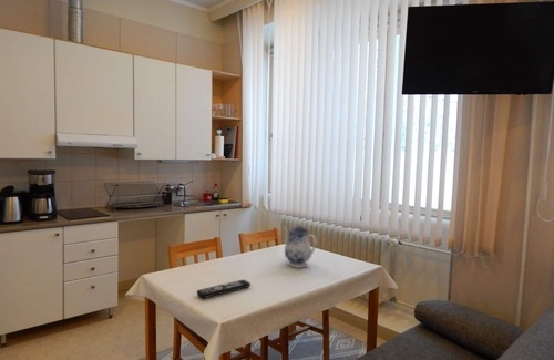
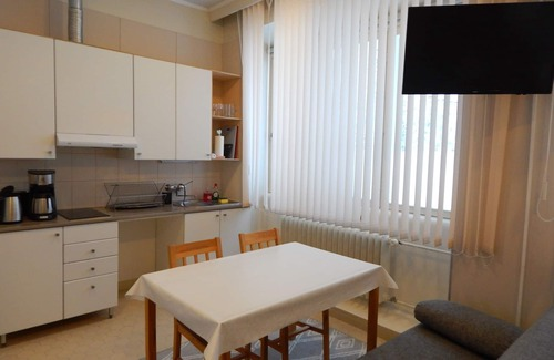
- teapot (298, 243)
- remote control (224, 288)
